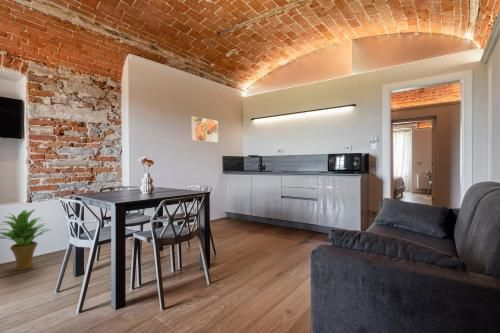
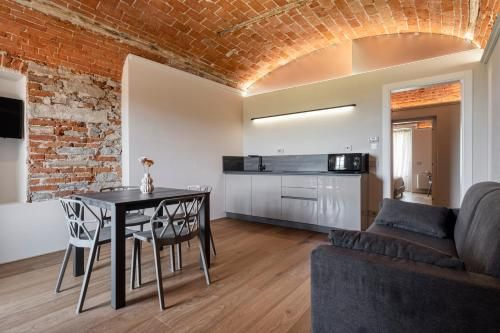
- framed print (205, 130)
- potted plant (24, 238)
